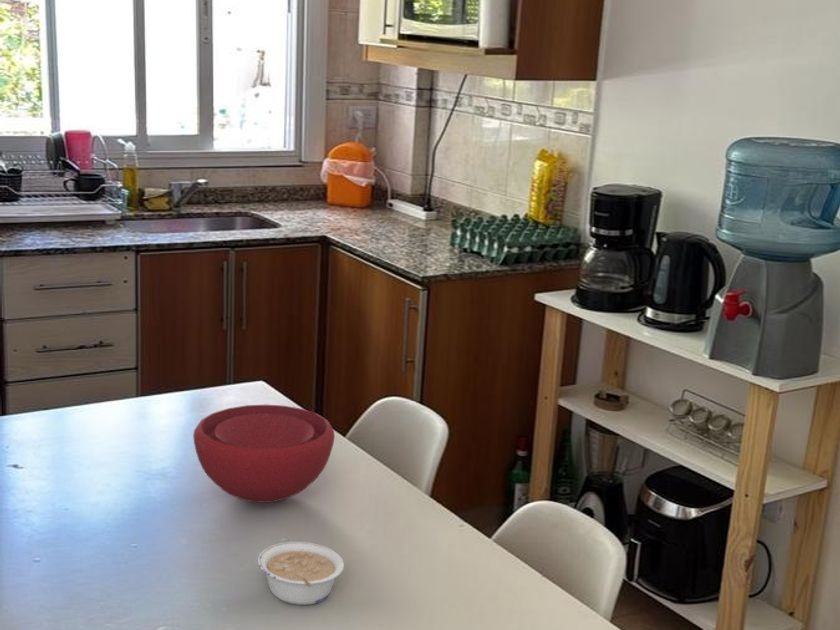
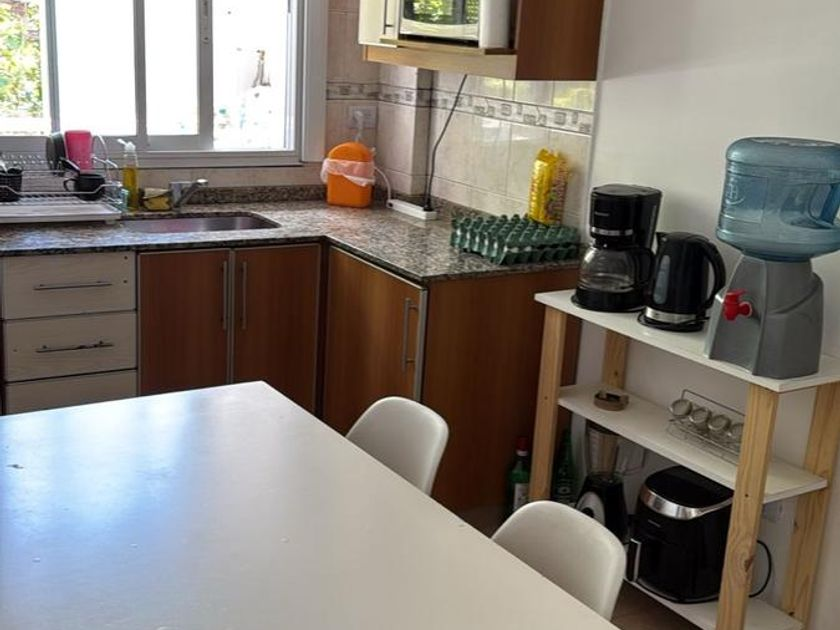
- bowl (264, 461)
- legume (303, 574)
